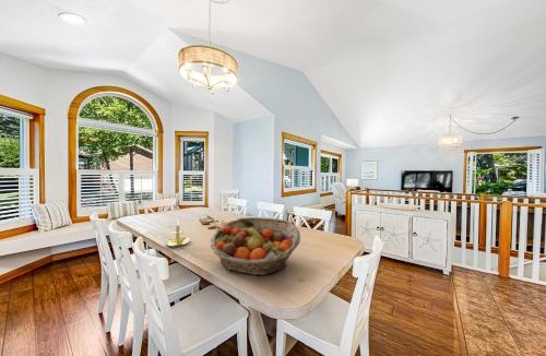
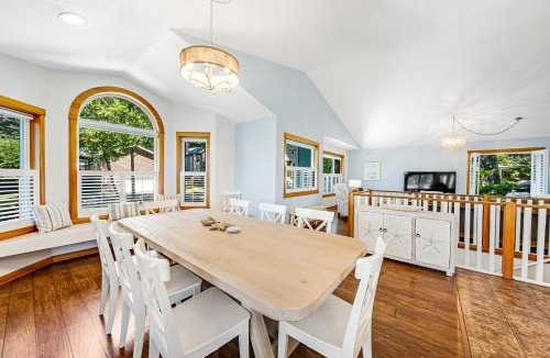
- fruit basket (254, 242)
- candle holder (176, 230)
